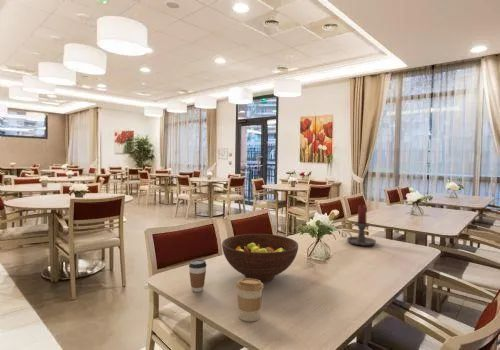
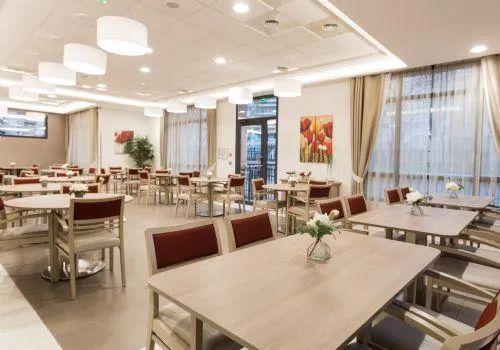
- candle holder (358, 223)
- coffee cup (249, 298)
- fruit bowl (259, 259)
- coffee cup (197, 275)
